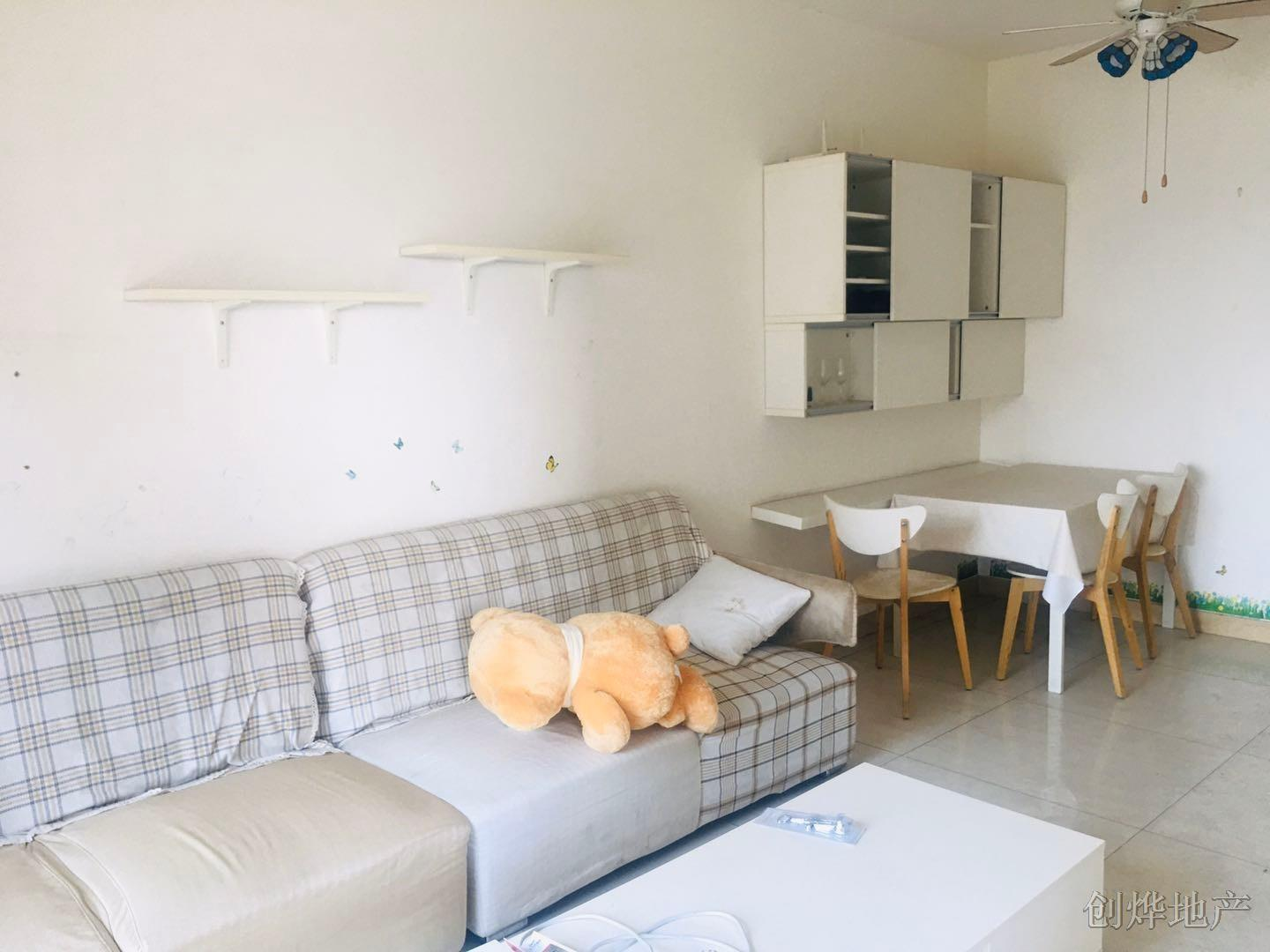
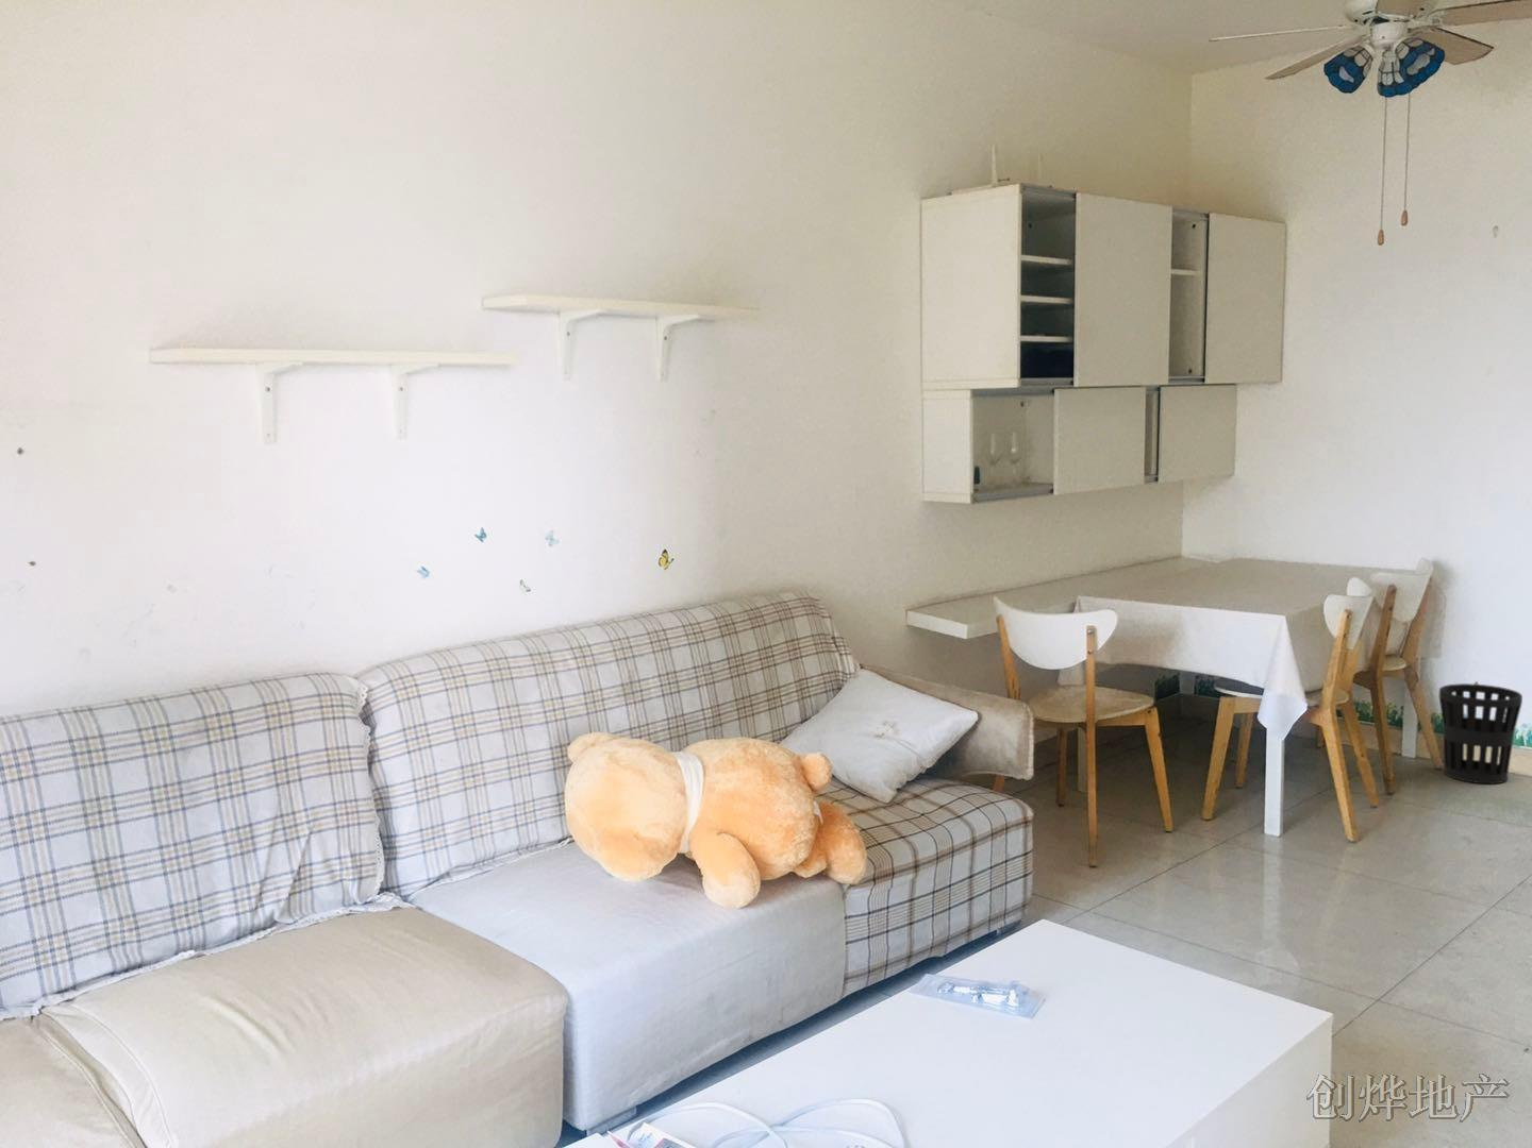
+ wastebasket (1478, 733)
